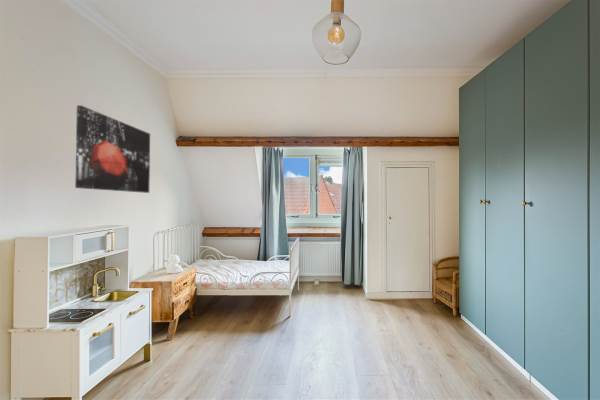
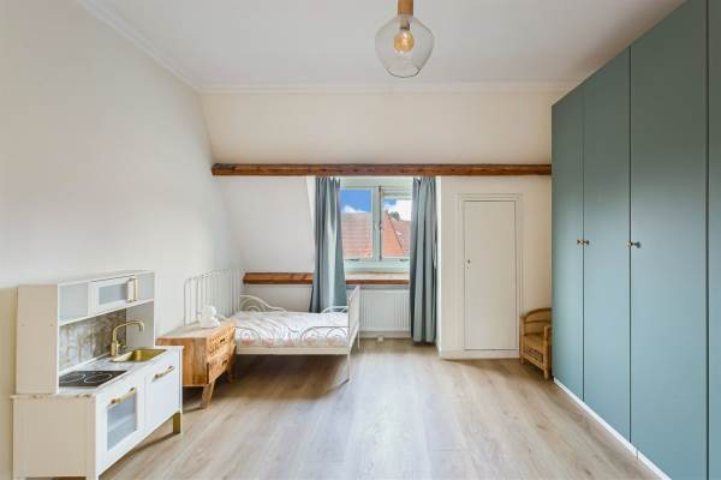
- wall art (119, 156)
